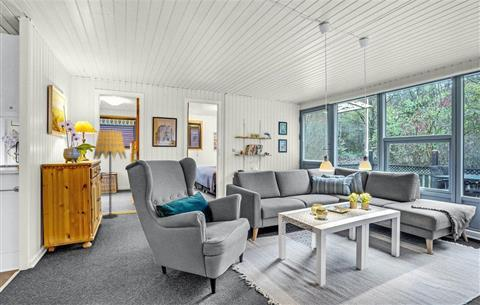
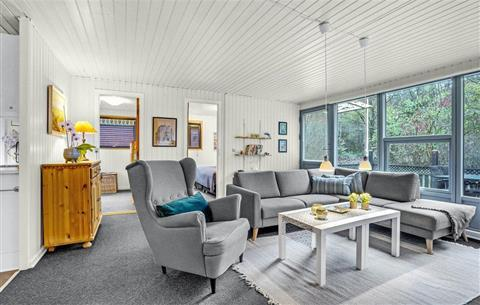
- floor lamp (110, 173)
